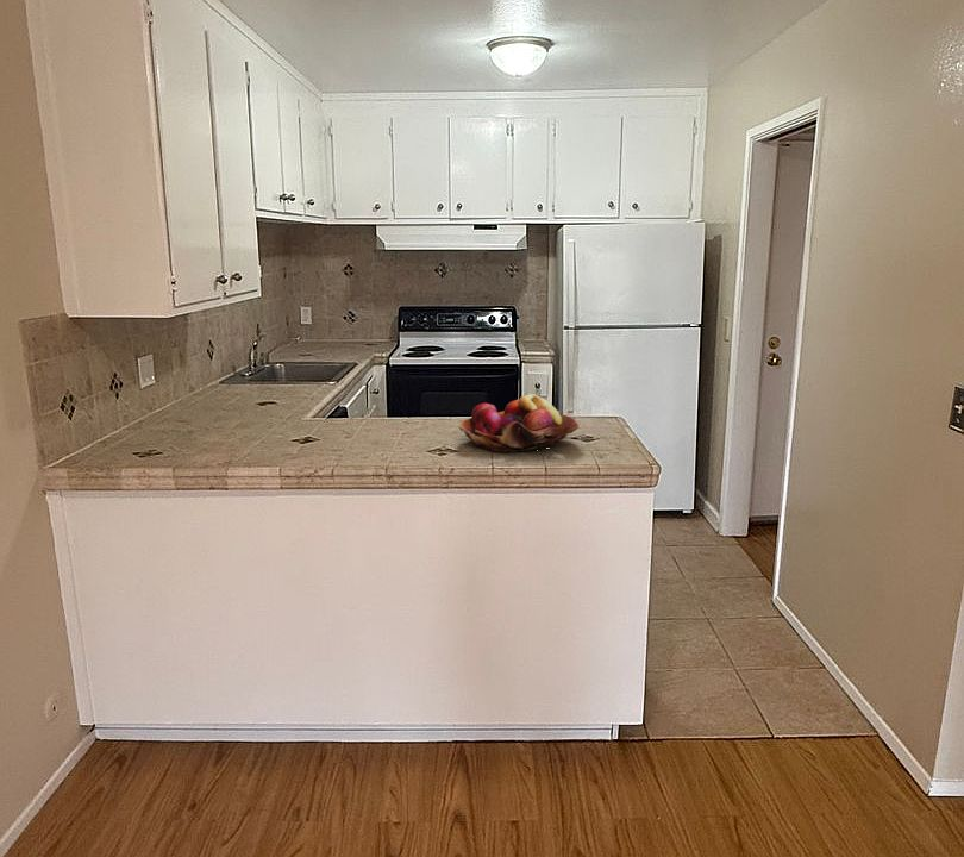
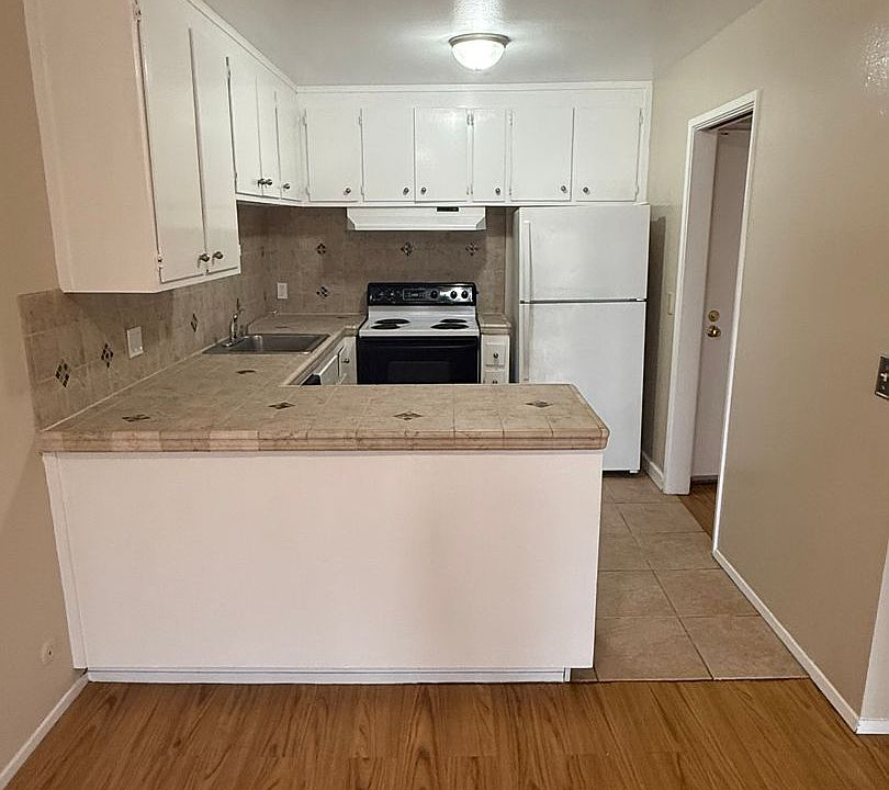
- fruit basket (520, 420)
